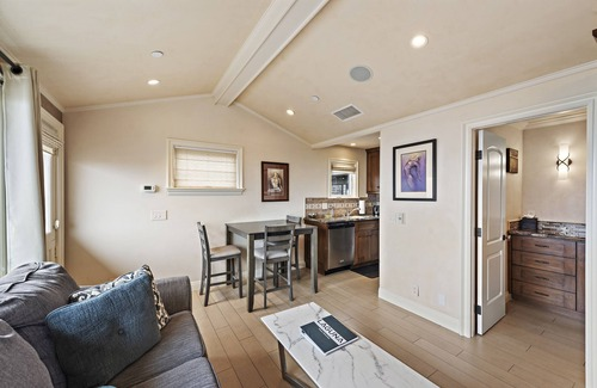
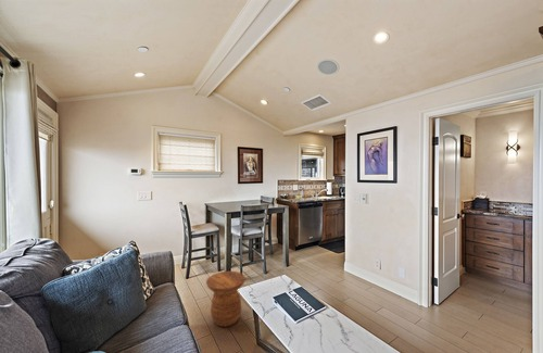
+ side table (226, 299)
